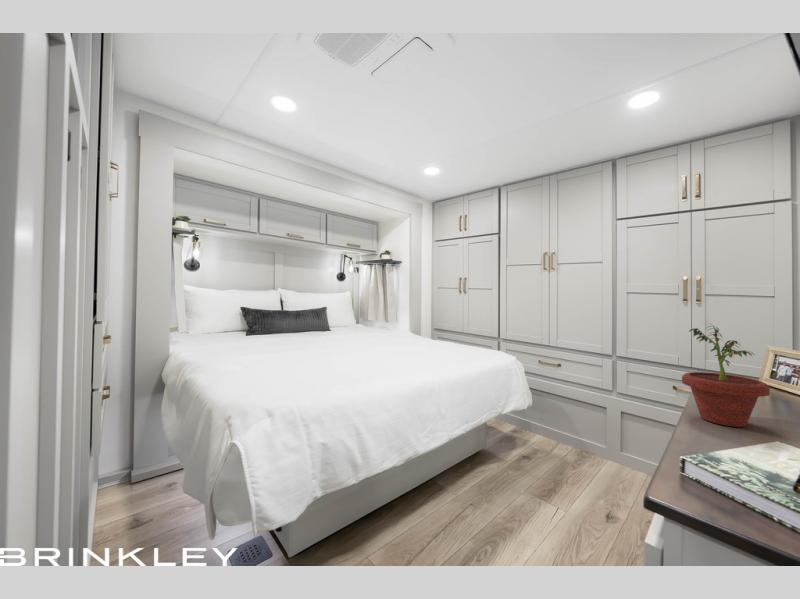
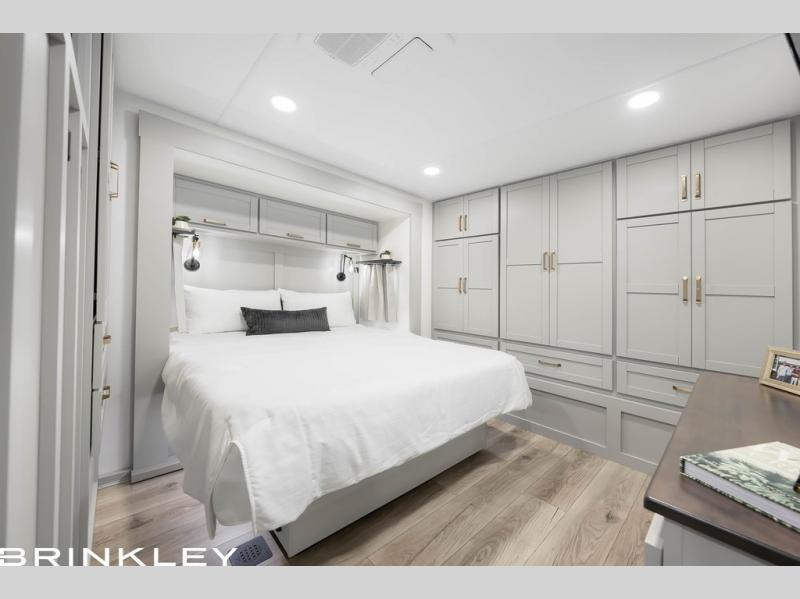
- potted plant (721, 371)
